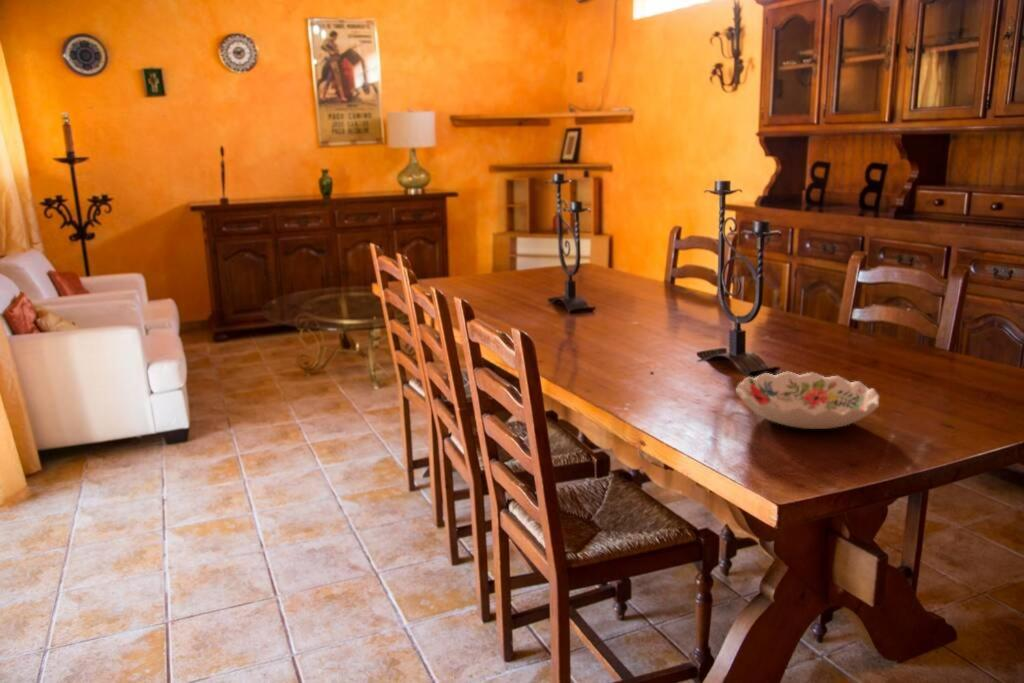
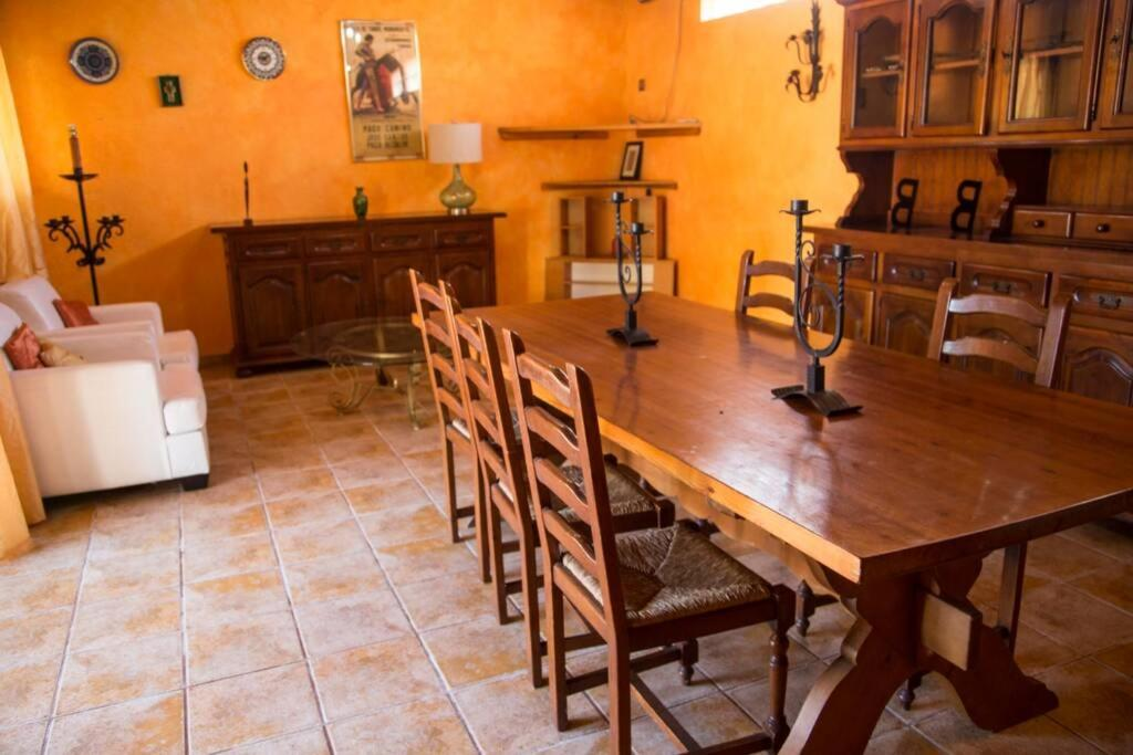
- decorative bowl (805, 404)
